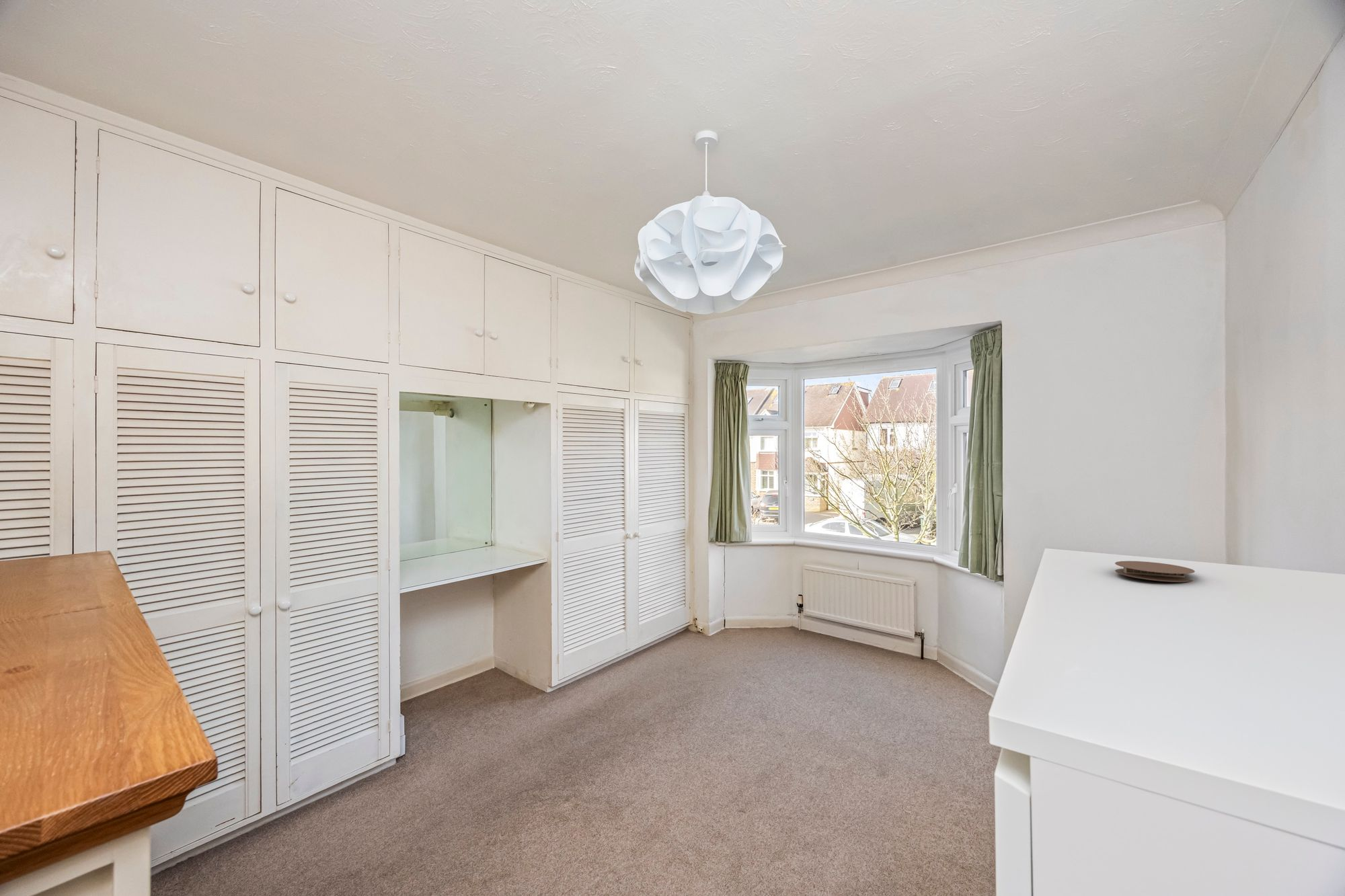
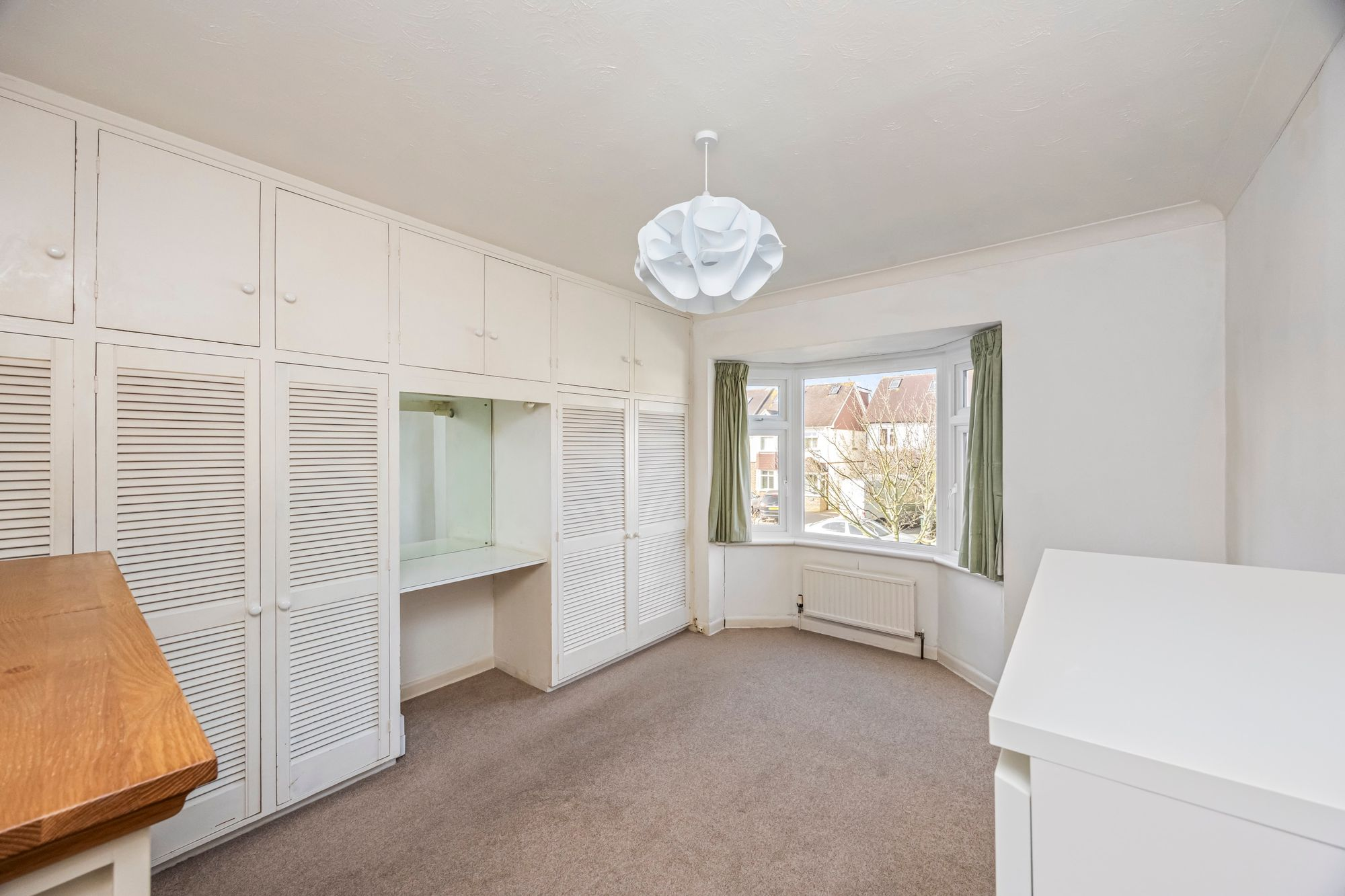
- coaster (1153, 571)
